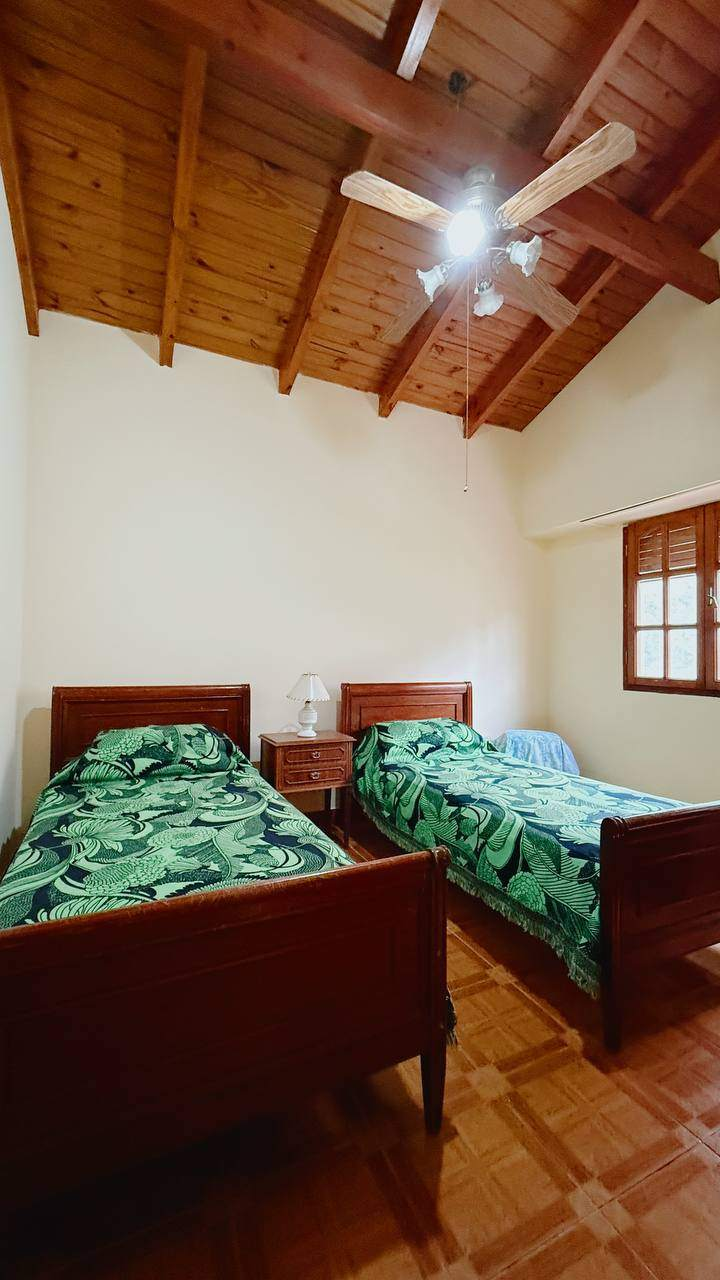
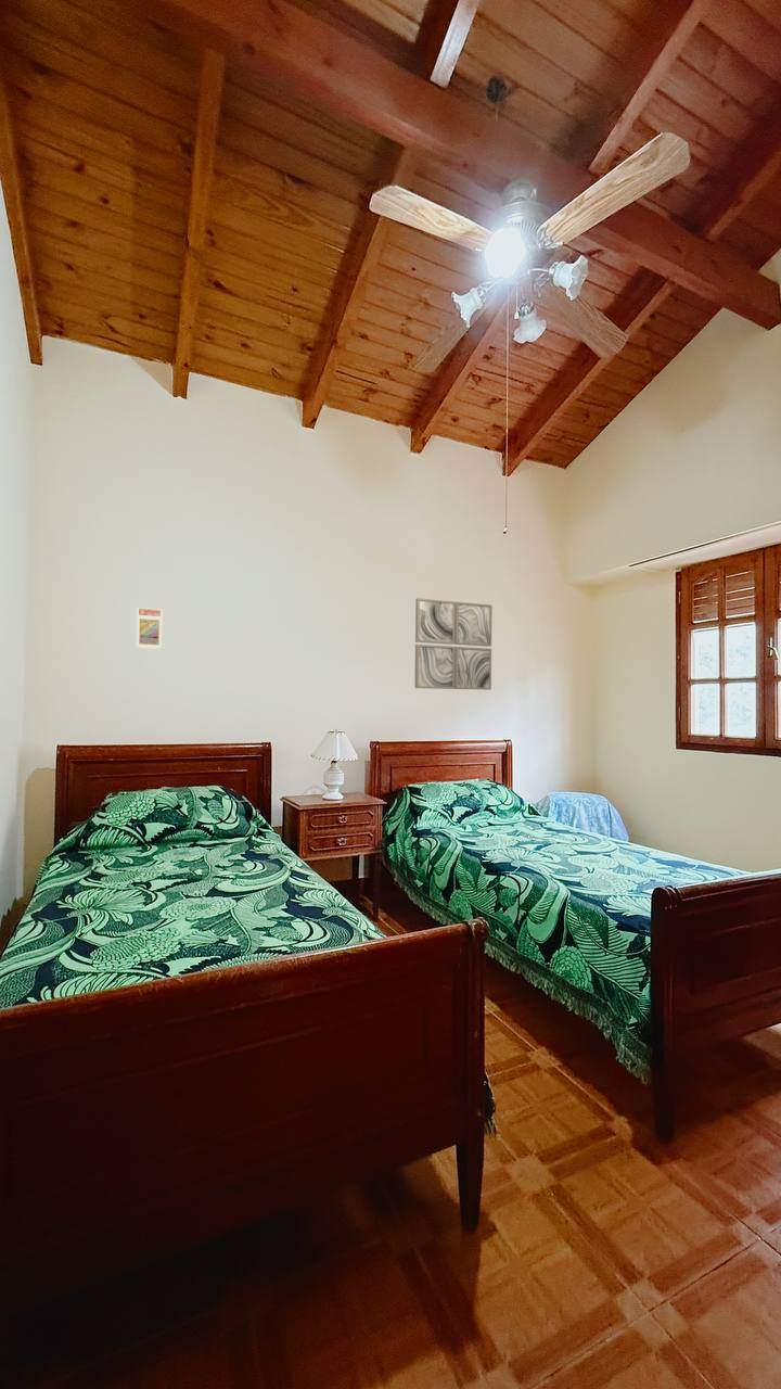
+ wall art (454, 643)
+ trading card display case (149, 627)
